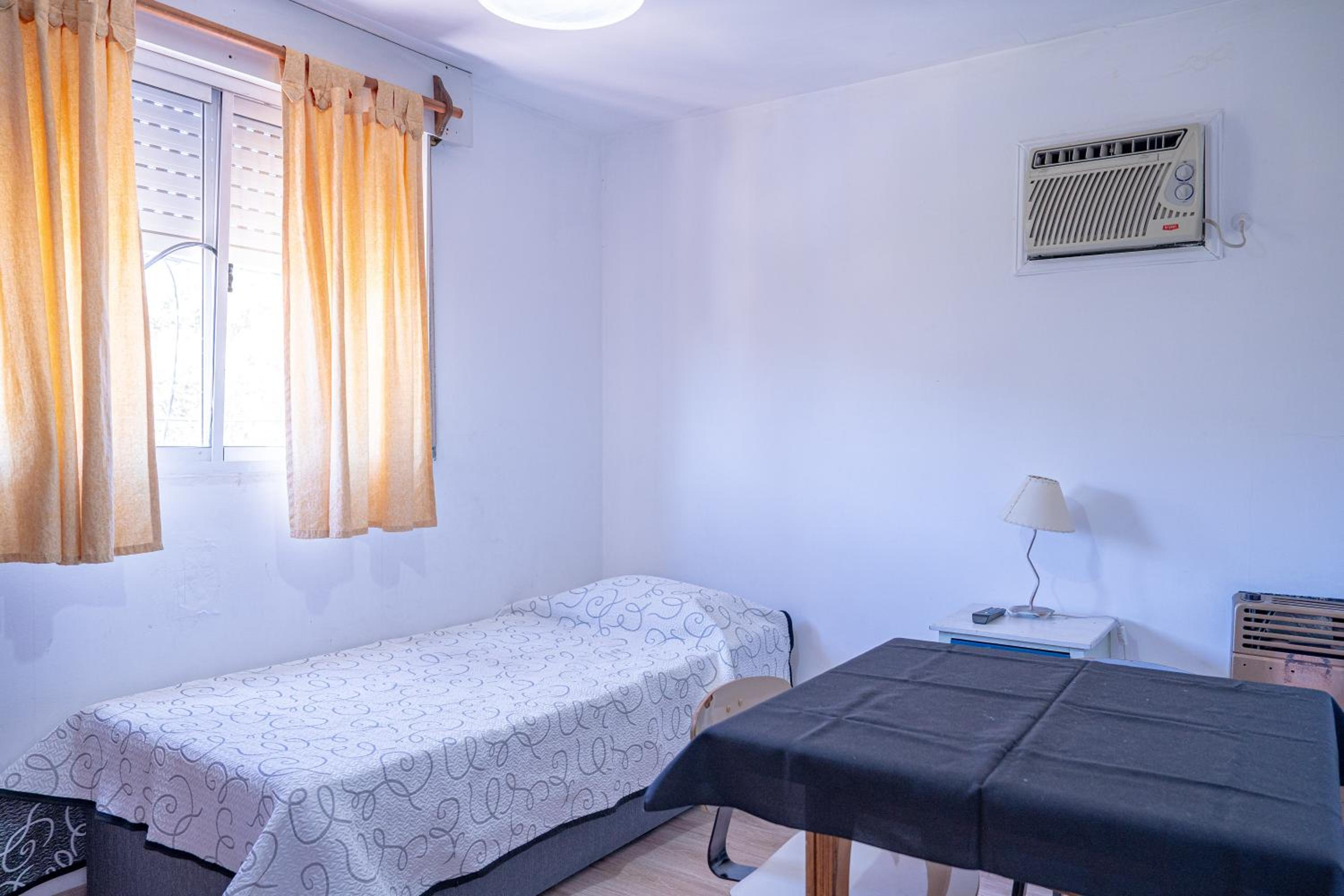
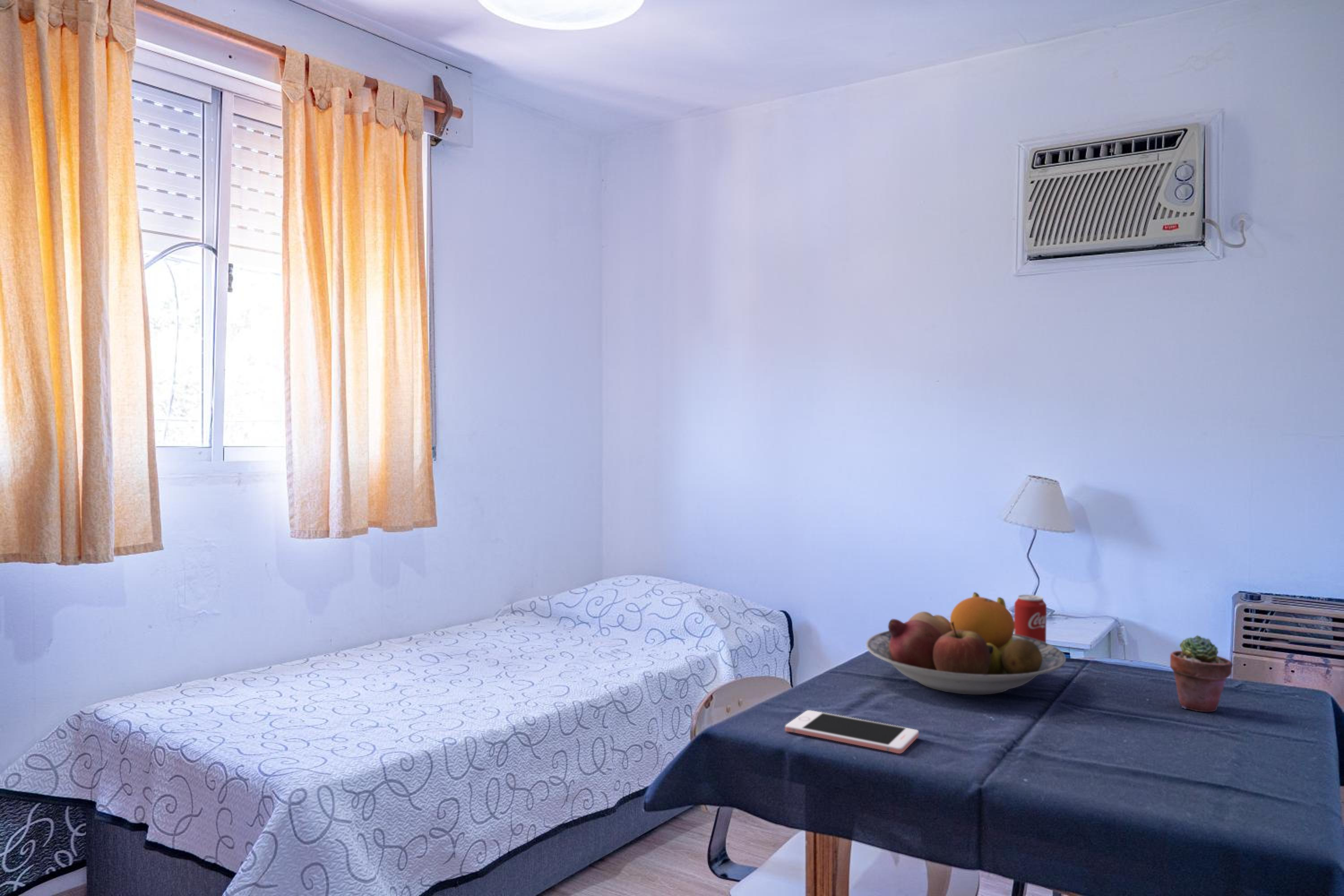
+ cell phone (851, 731)
+ beverage can (1030, 625)
+ fruit bowl (963, 641)
+ potted succulent (1200, 671)
